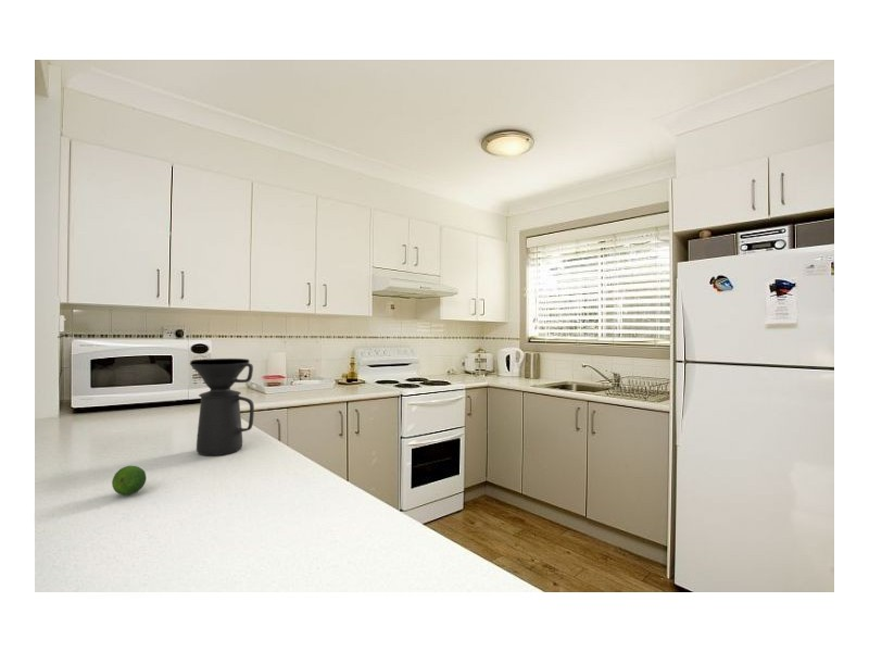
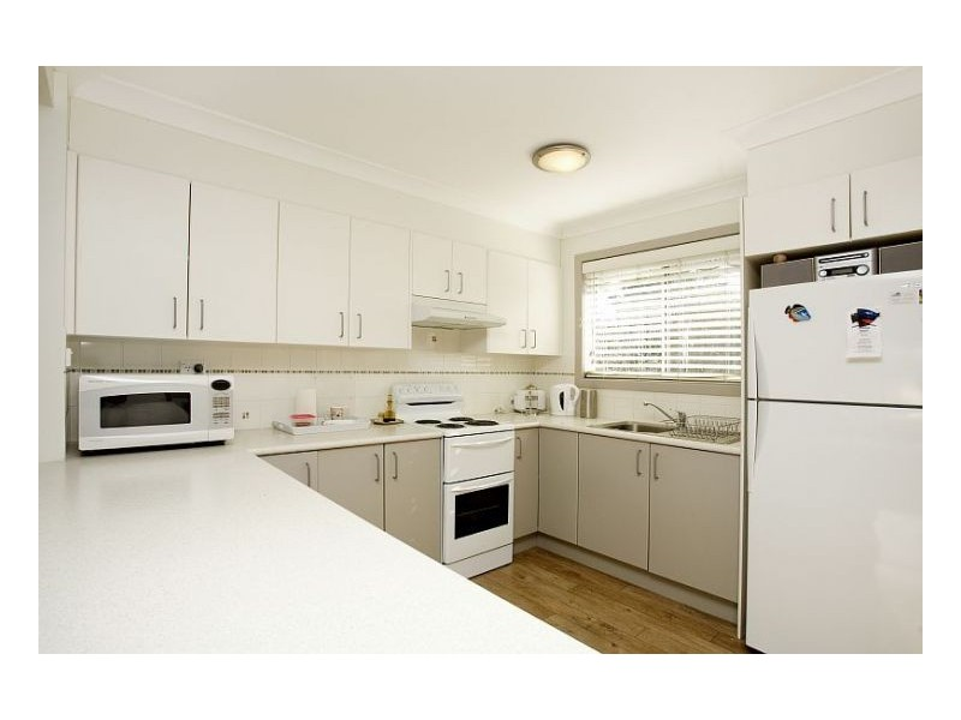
- coffee maker (219, 405)
- fruit (128, 479)
